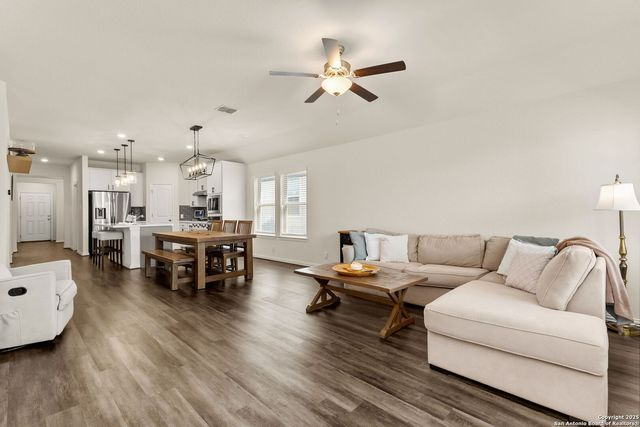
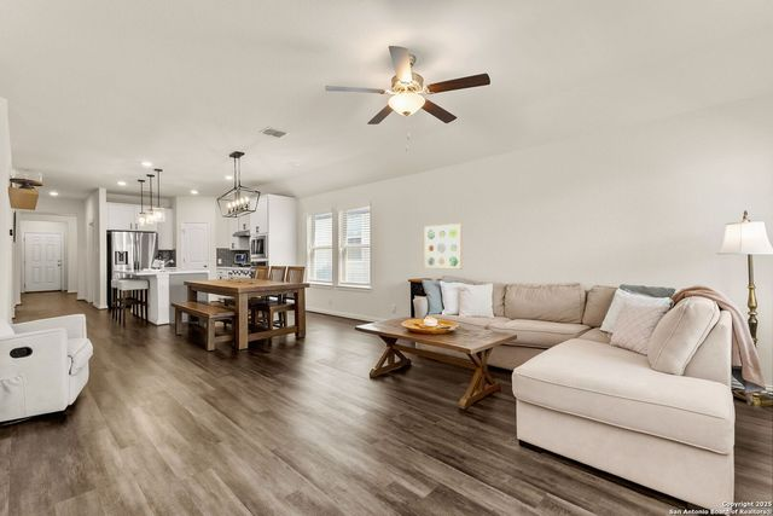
+ wall art (442, 247)
